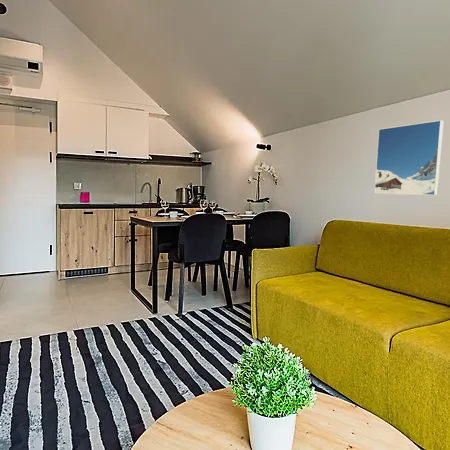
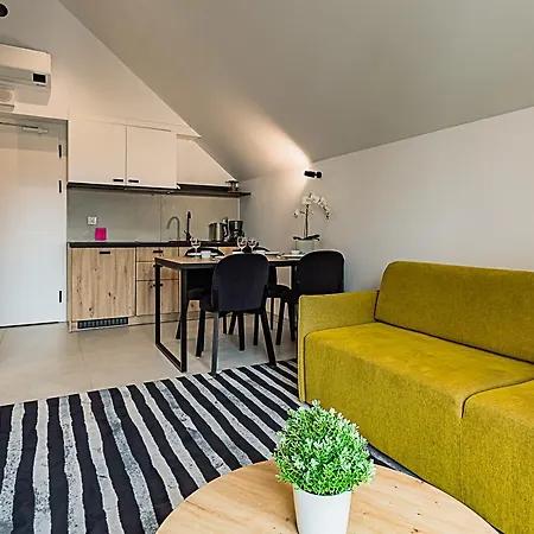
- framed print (406, 160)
